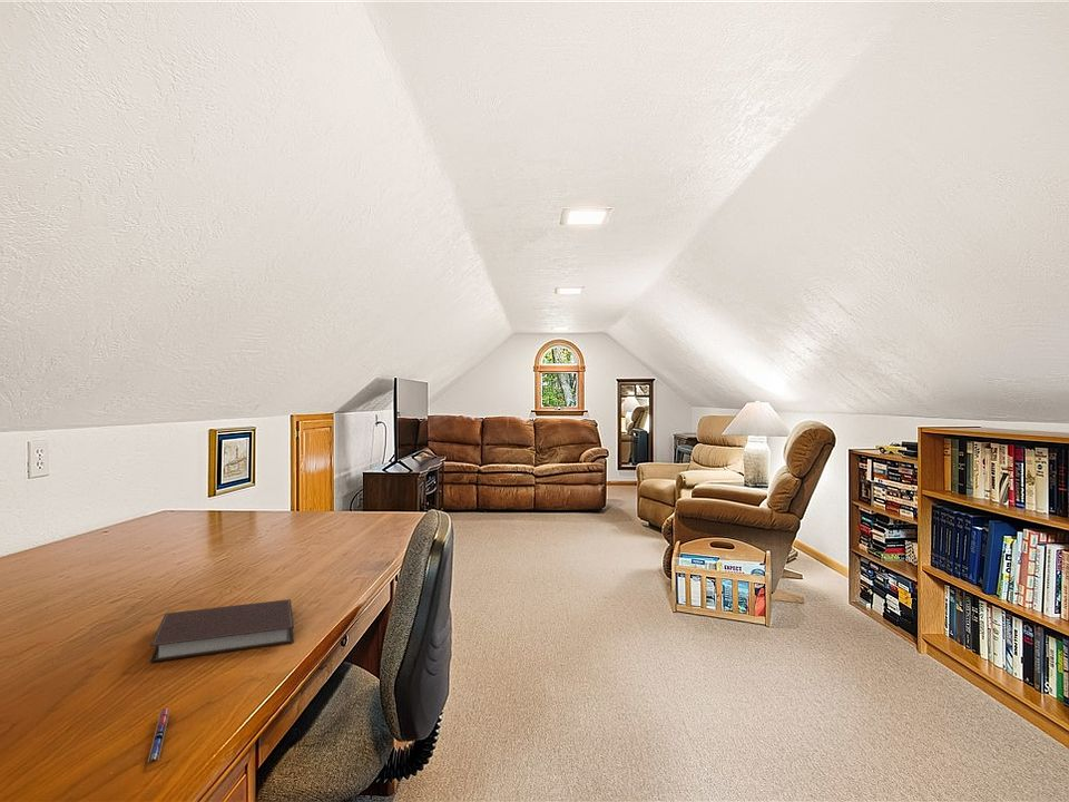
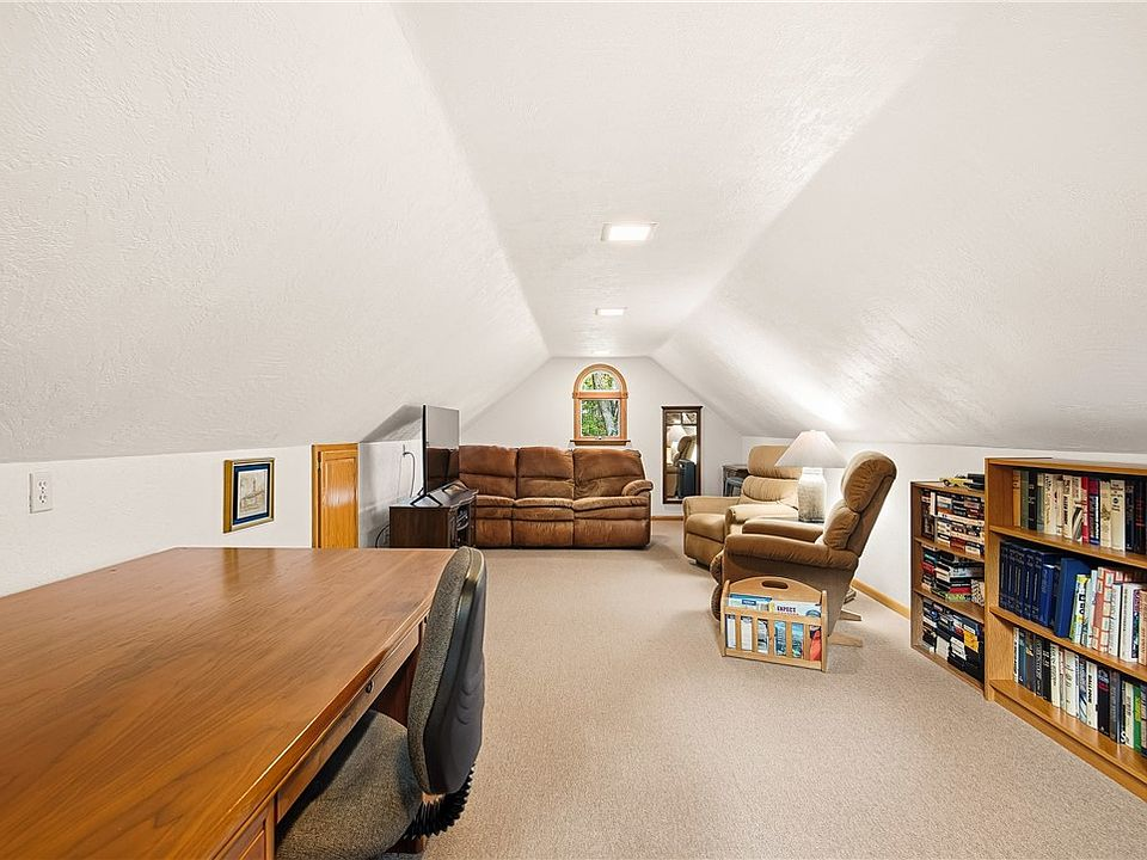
- notebook (227, 626)
- pen (159, 732)
